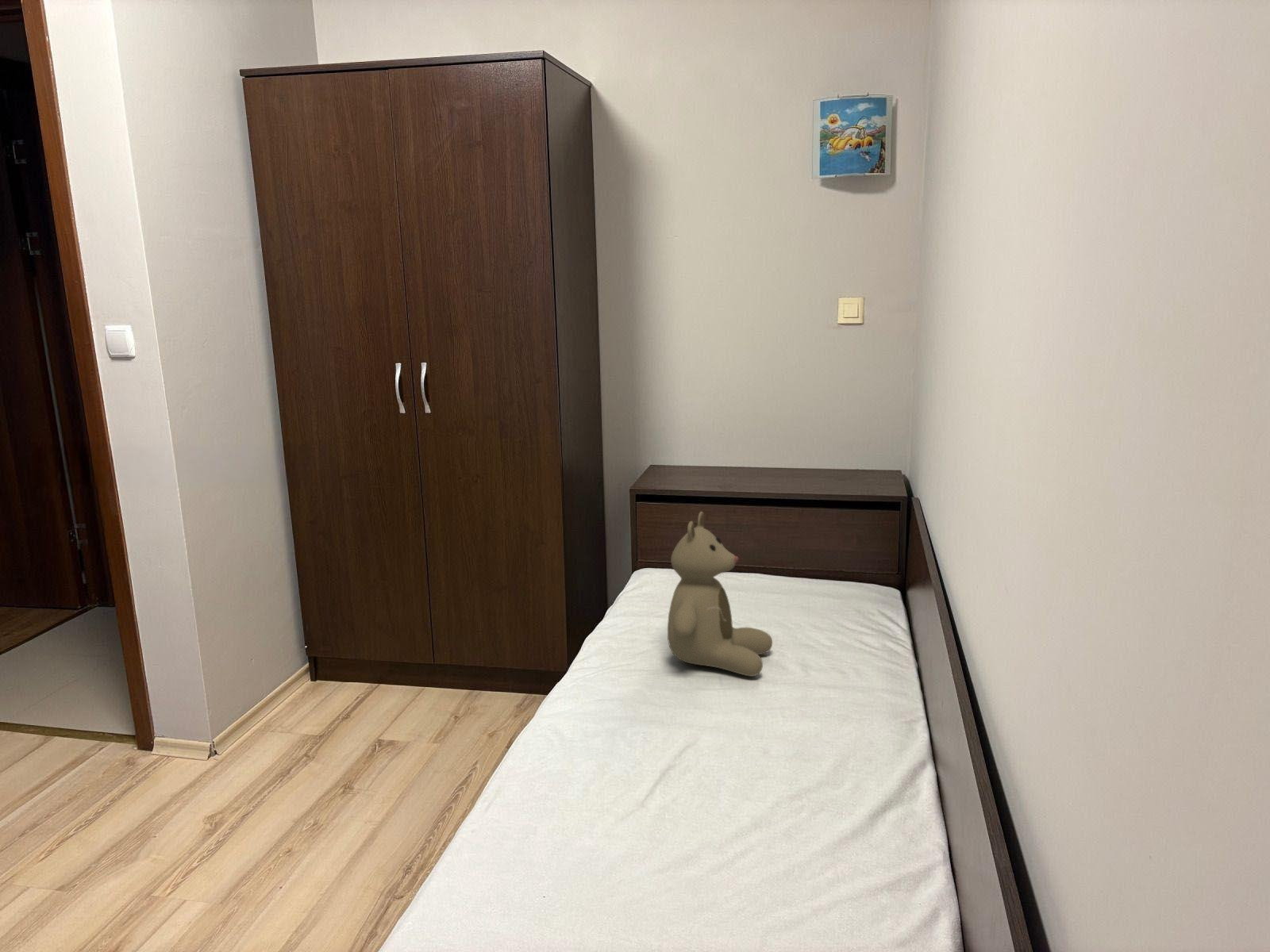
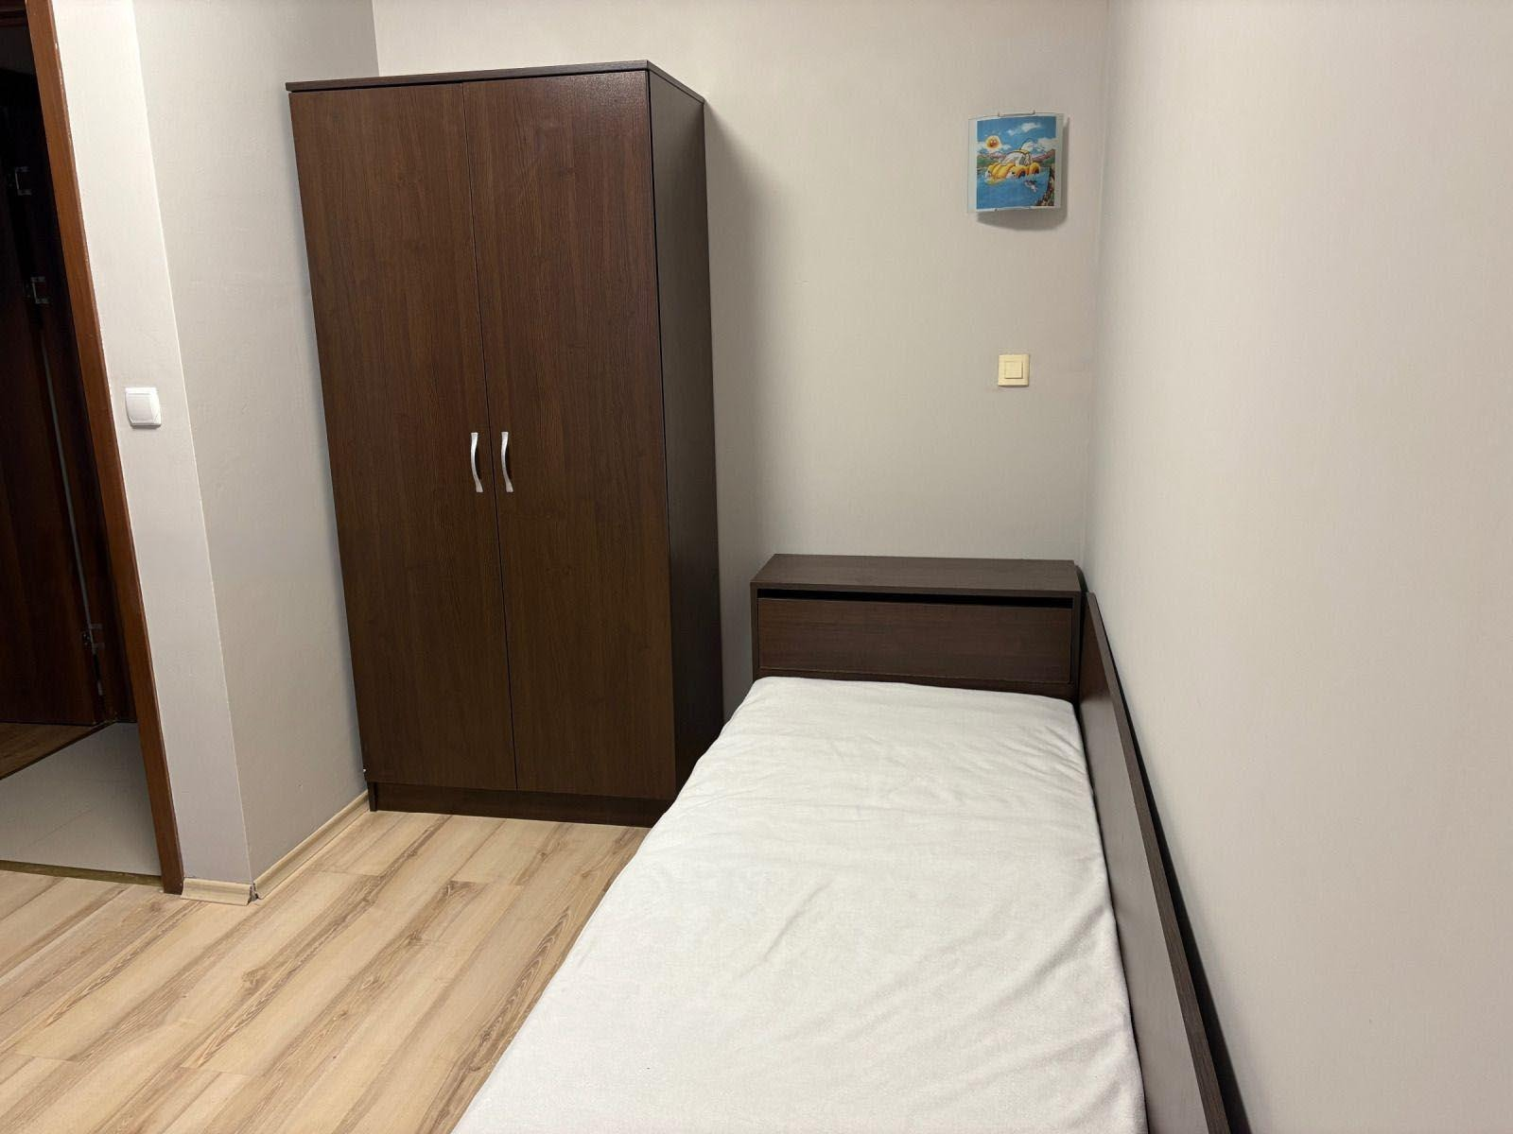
- teddy bear (718, 590)
